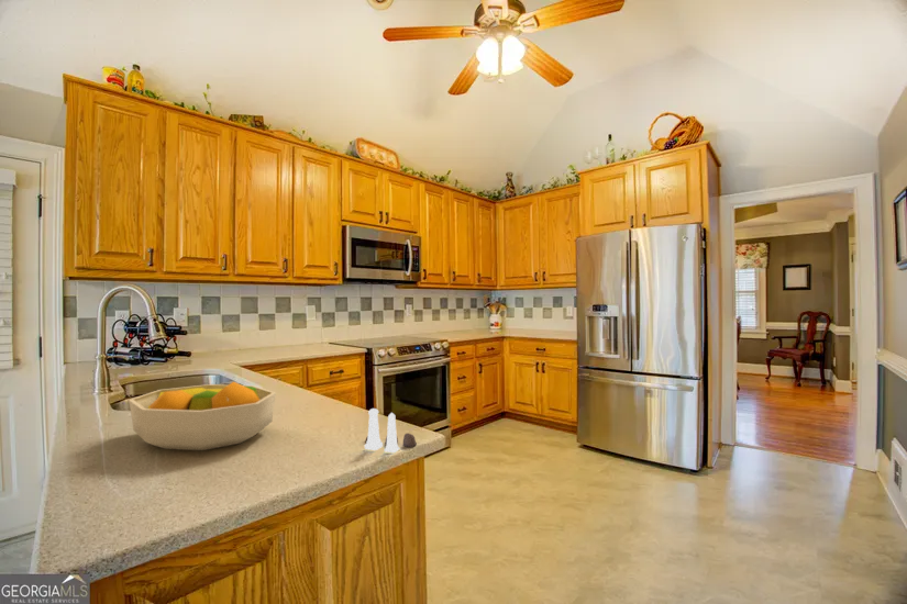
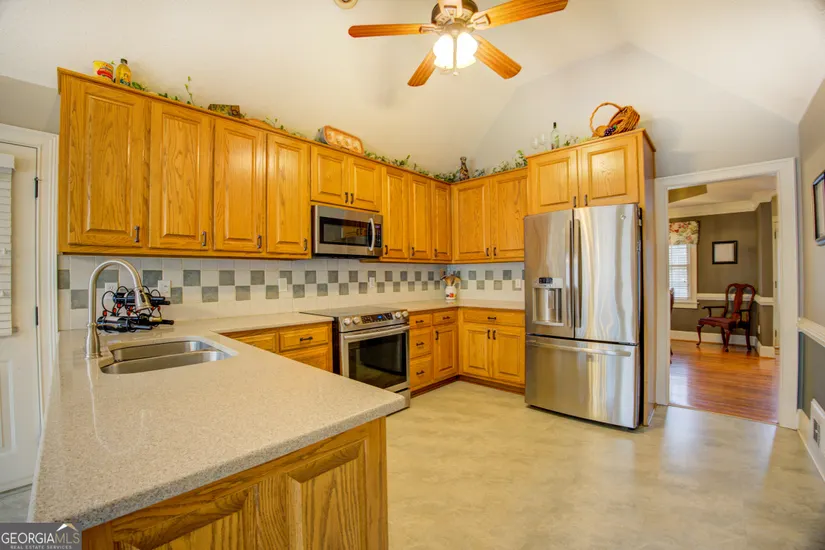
- salt and pepper shaker set (388, 426)
- fruit bowl (204, 406)
